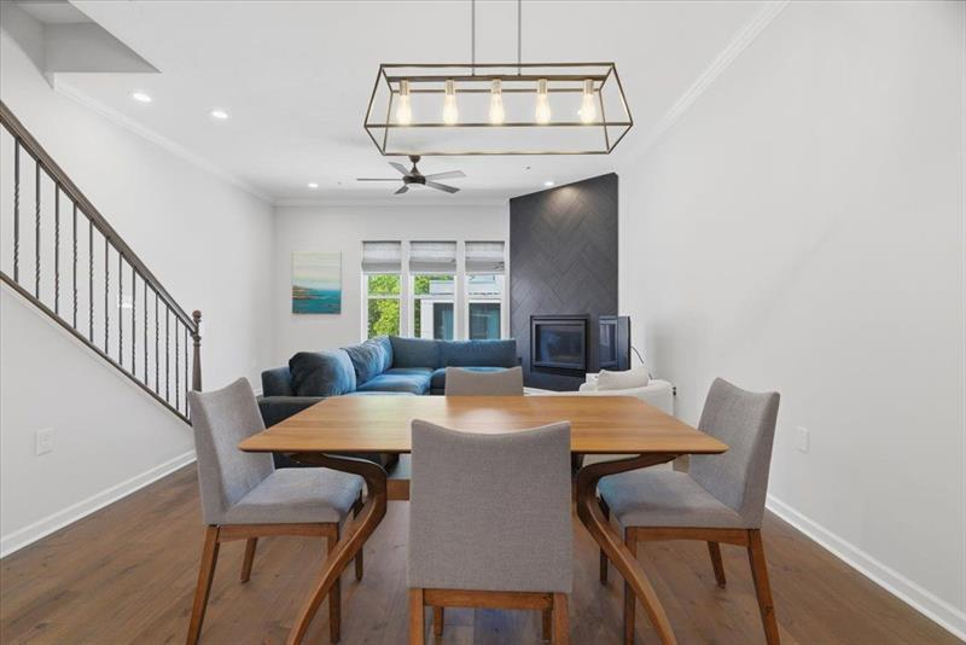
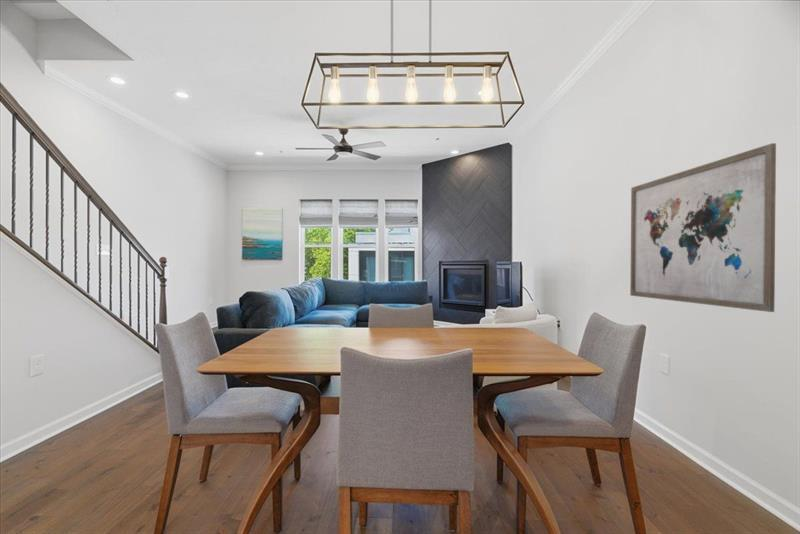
+ wall art (687, 236)
